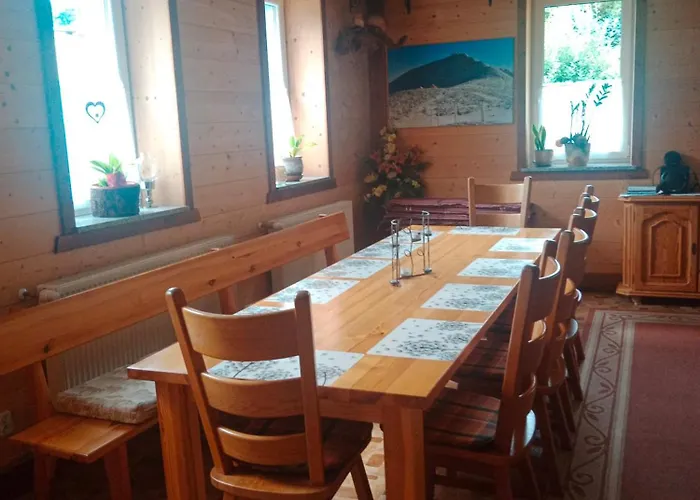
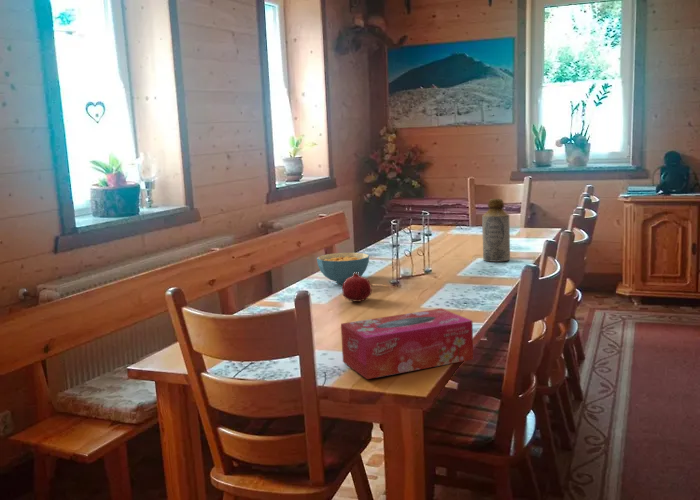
+ tissue box (406, 341)
+ fruit (356, 286)
+ bottle (496, 229)
+ cereal bowl (343, 269)
